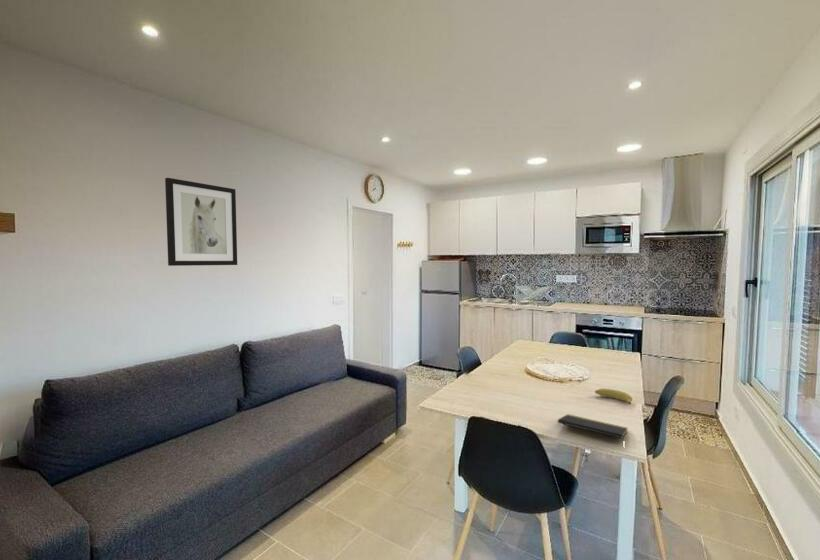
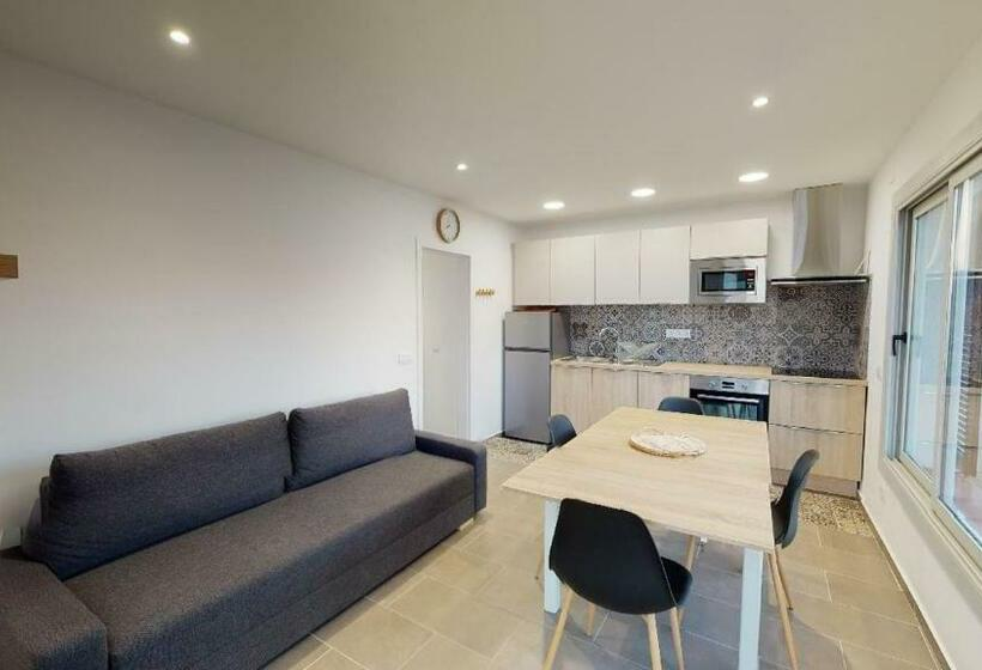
- banana (613, 395)
- wall art (204, 224)
- notepad (592, 425)
